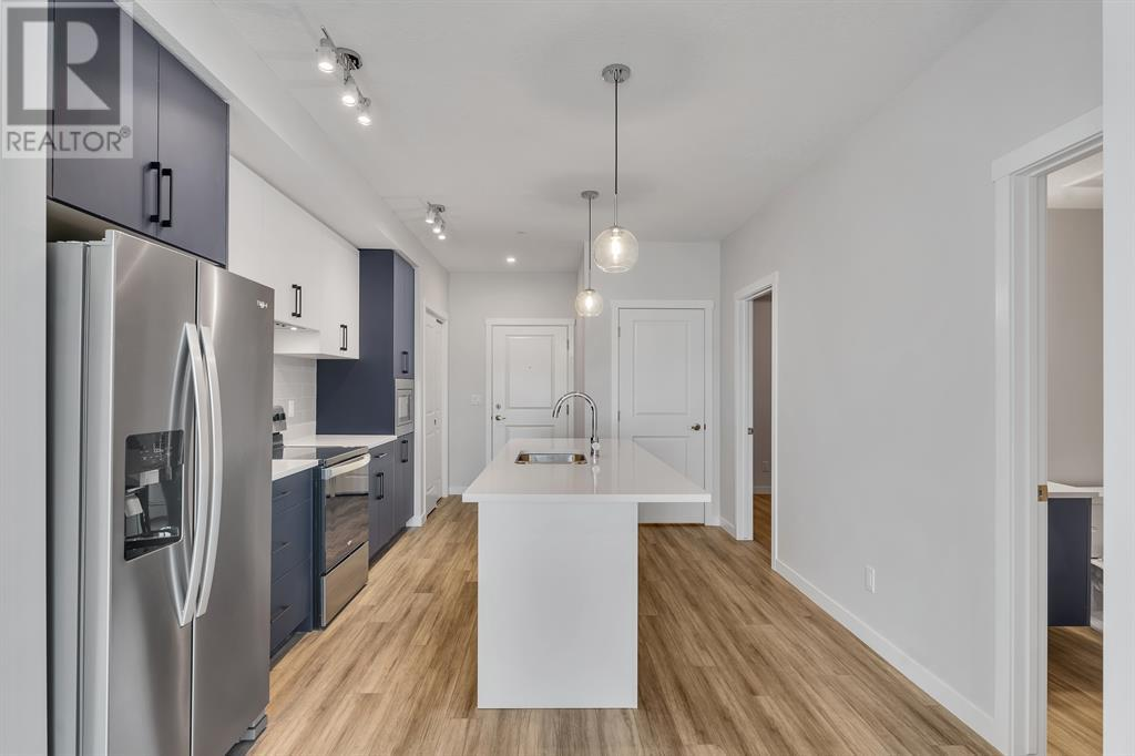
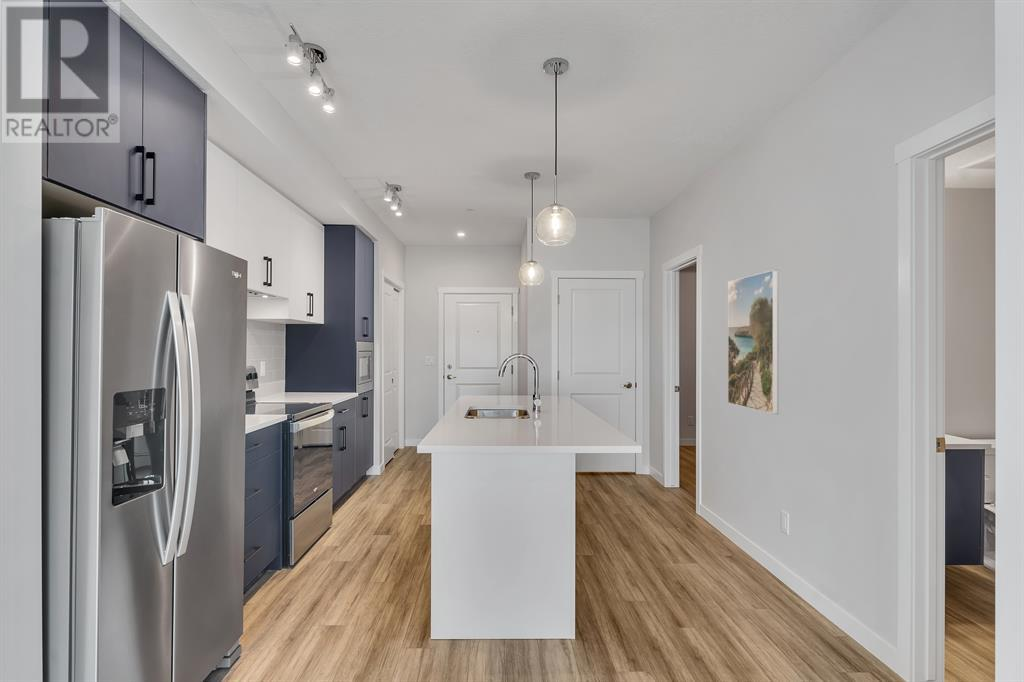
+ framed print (750, 342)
